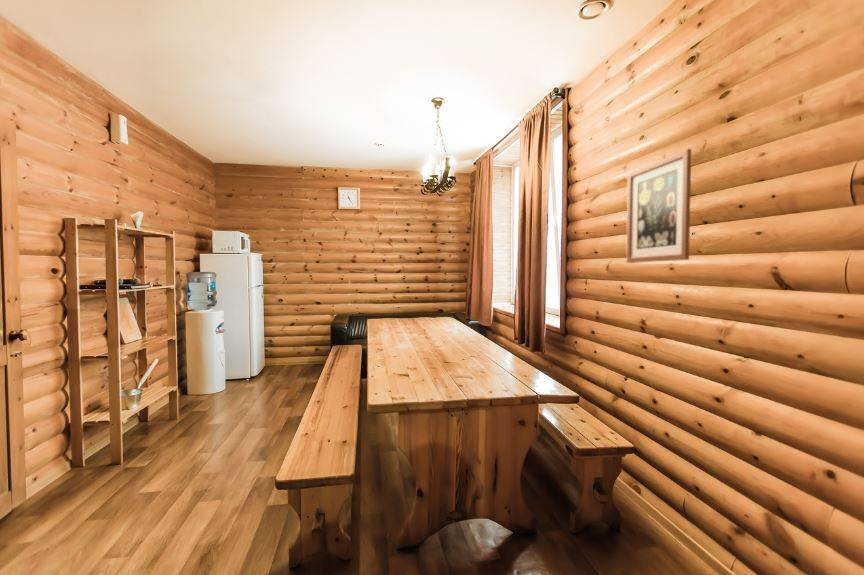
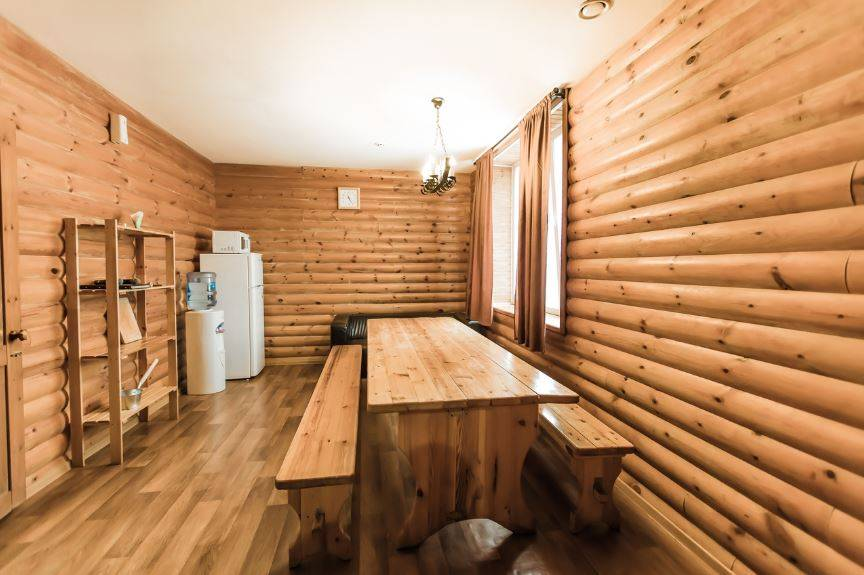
- wall art (655, 212)
